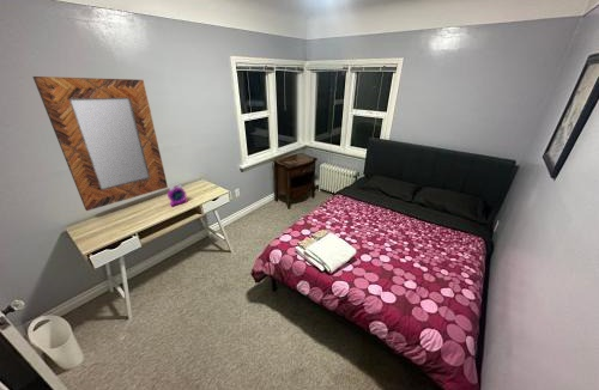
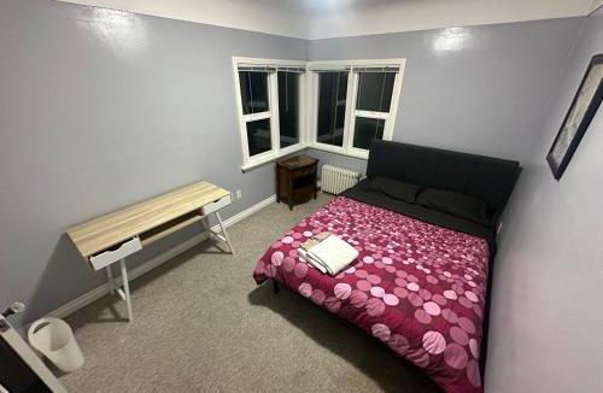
- home mirror (114, 144)
- alarm clock (176, 193)
